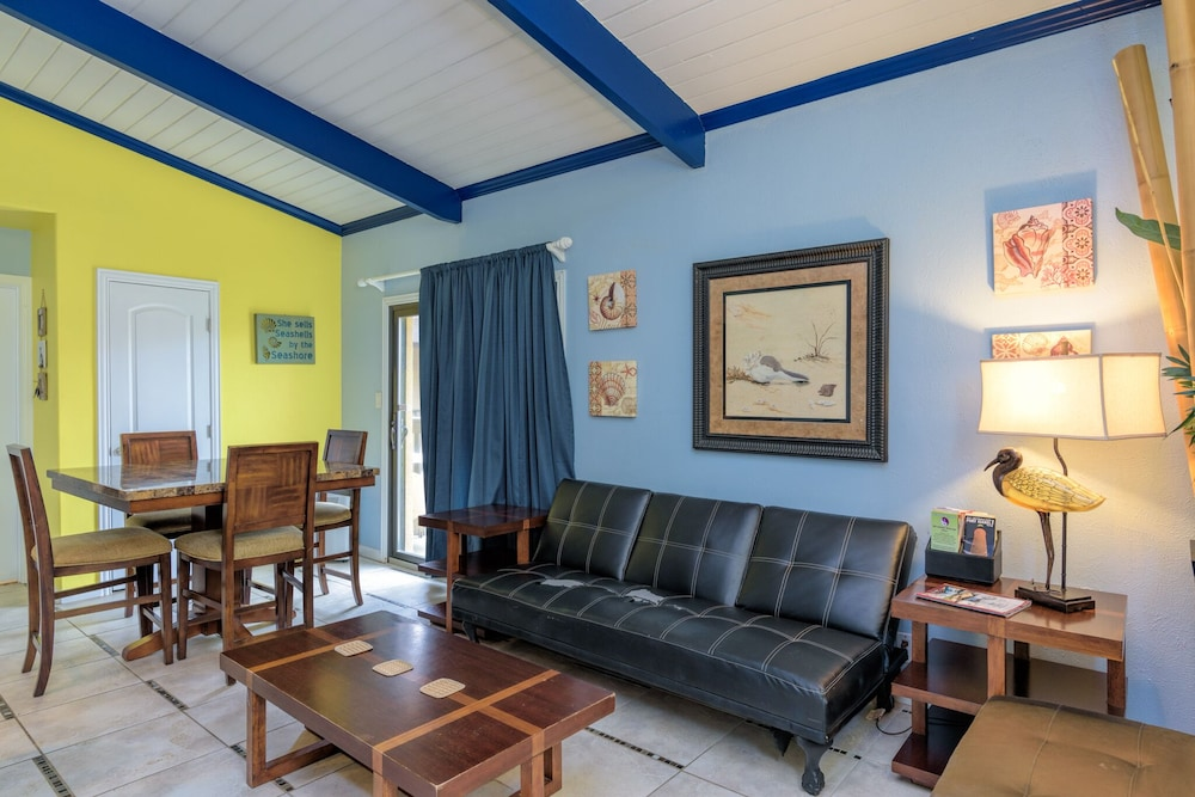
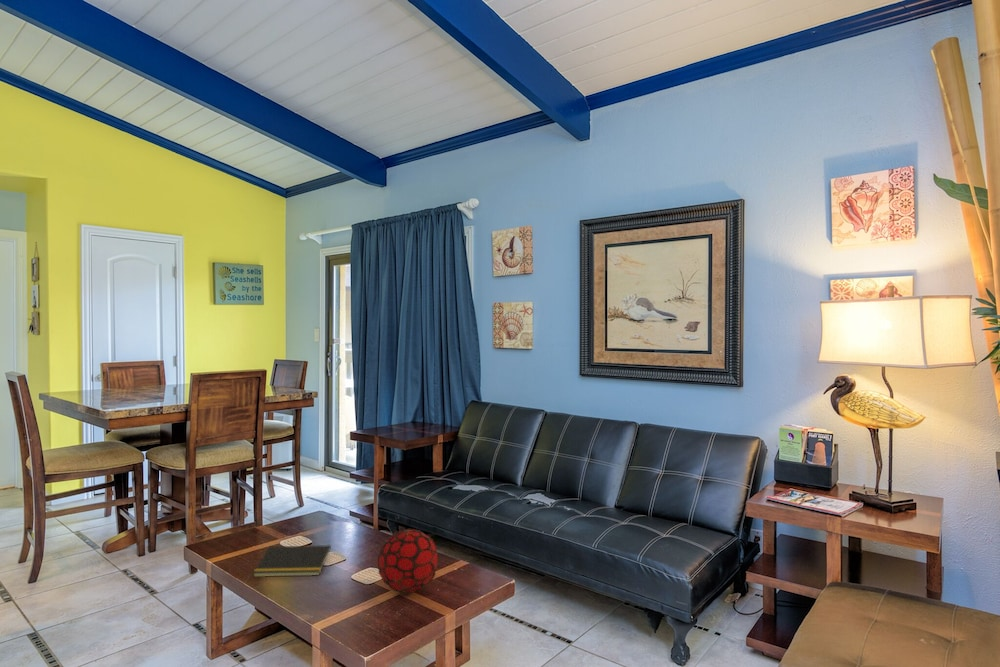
+ notepad (293, 560)
+ decorative orb (408, 560)
